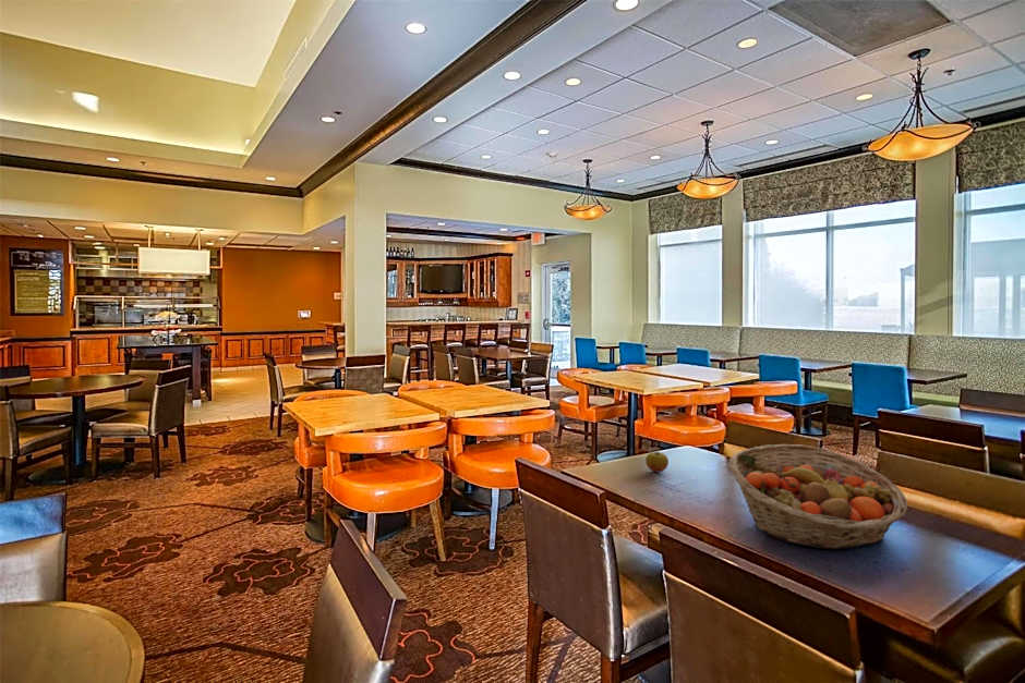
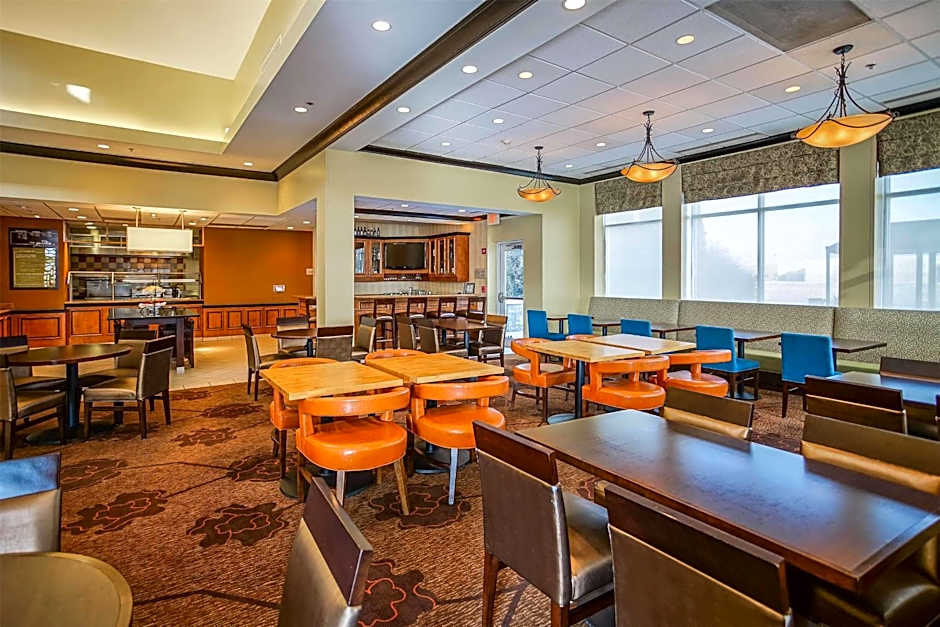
- apple (656, 461)
- fruit basket (812, 492)
